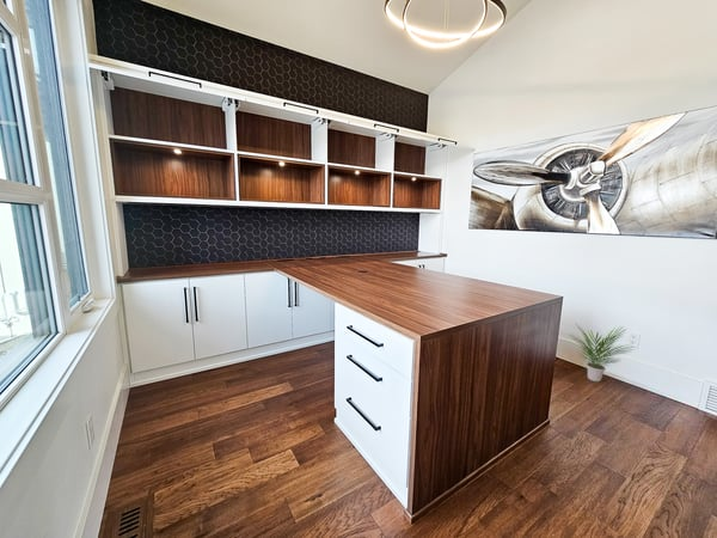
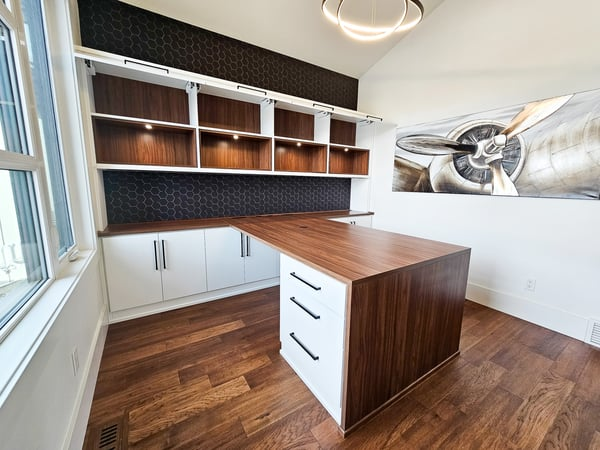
- potted plant (596, 351)
